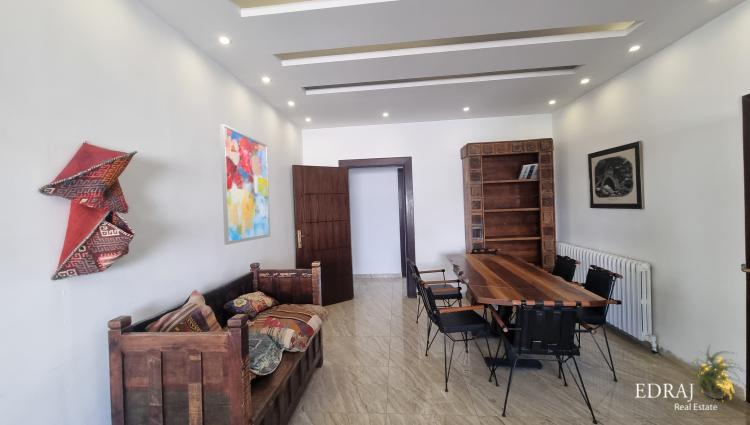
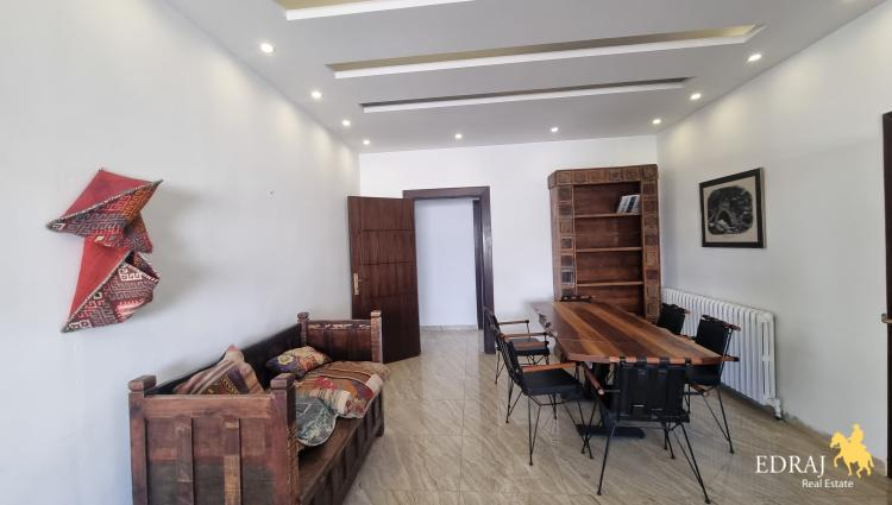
- wall art (248, 188)
- potted plant (716, 373)
